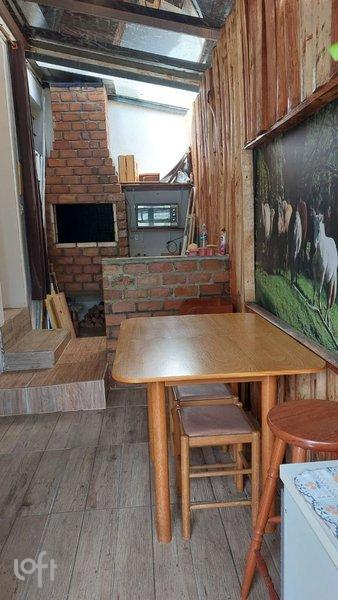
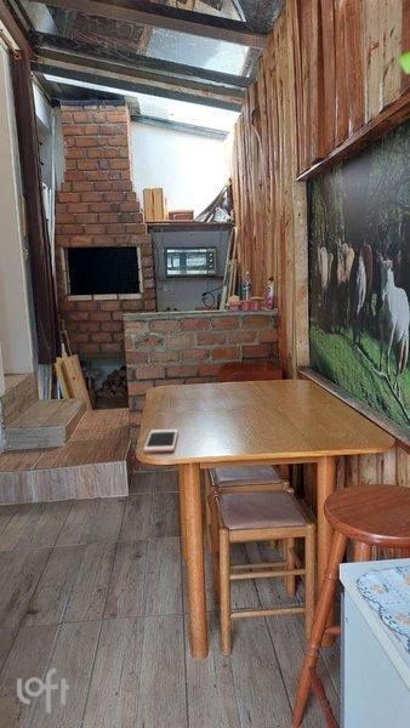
+ cell phone (161, 439)
